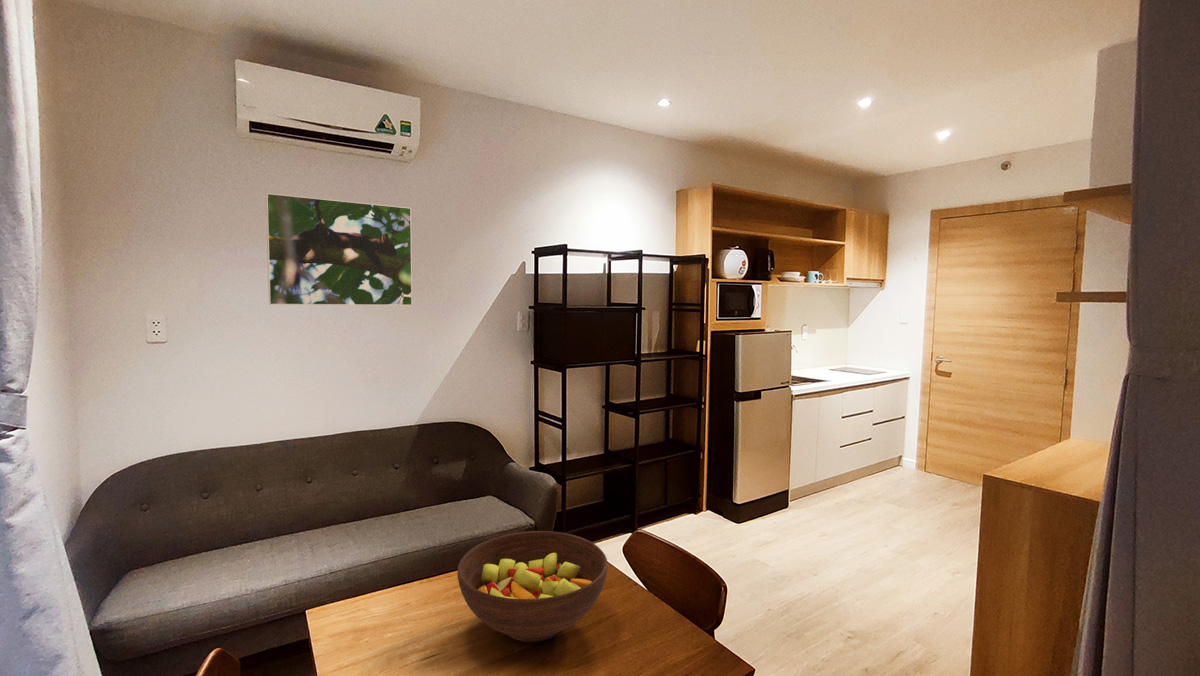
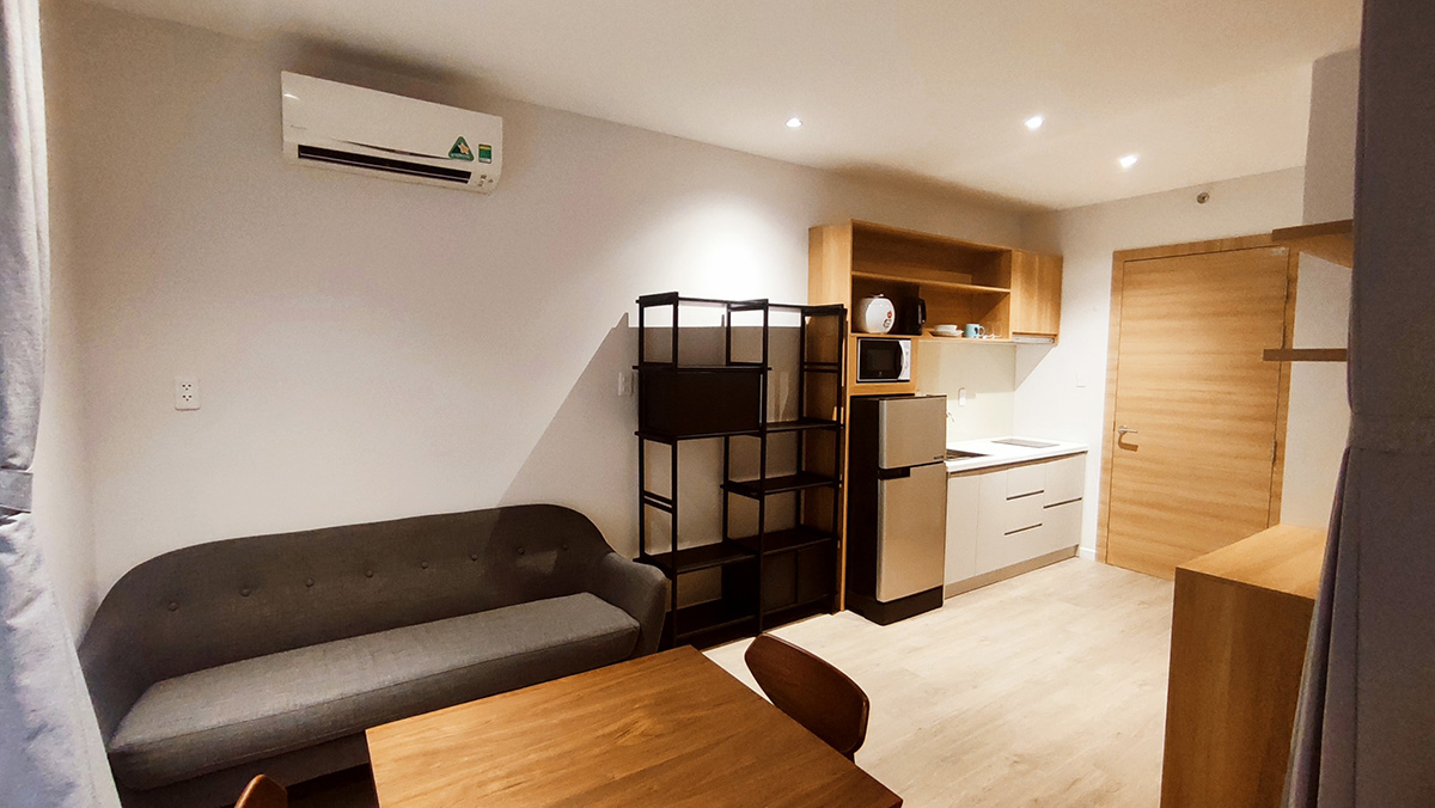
- fruit bowl (533, 593)
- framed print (344, 253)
